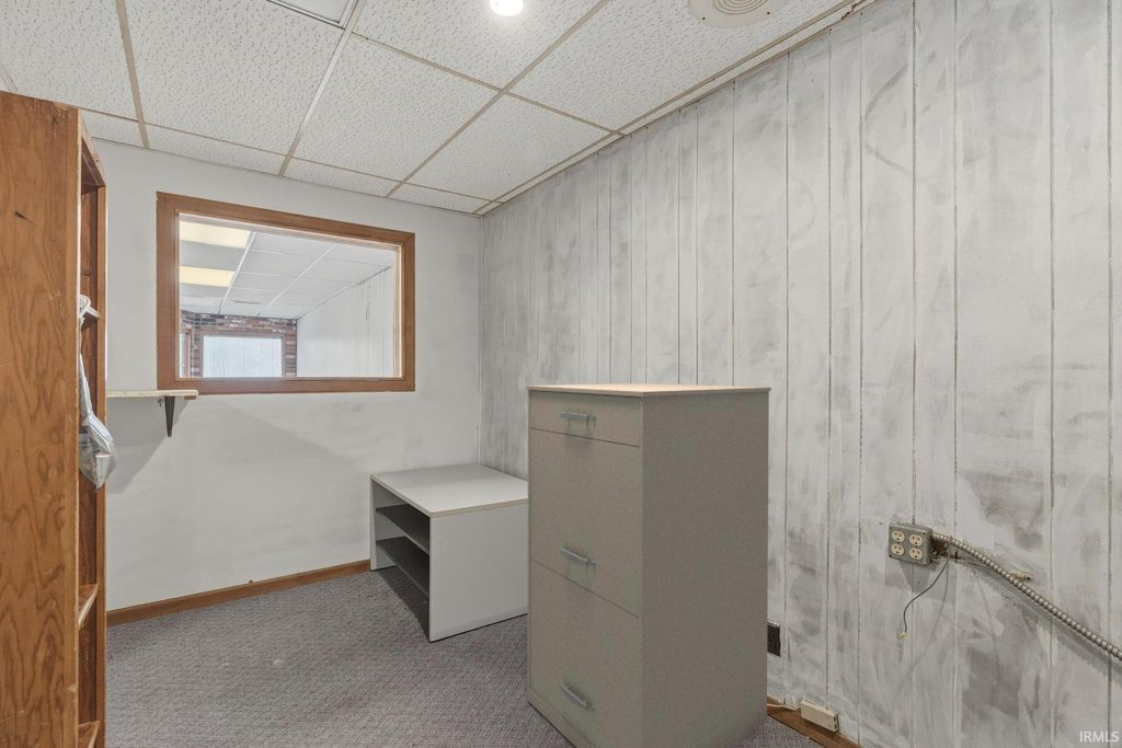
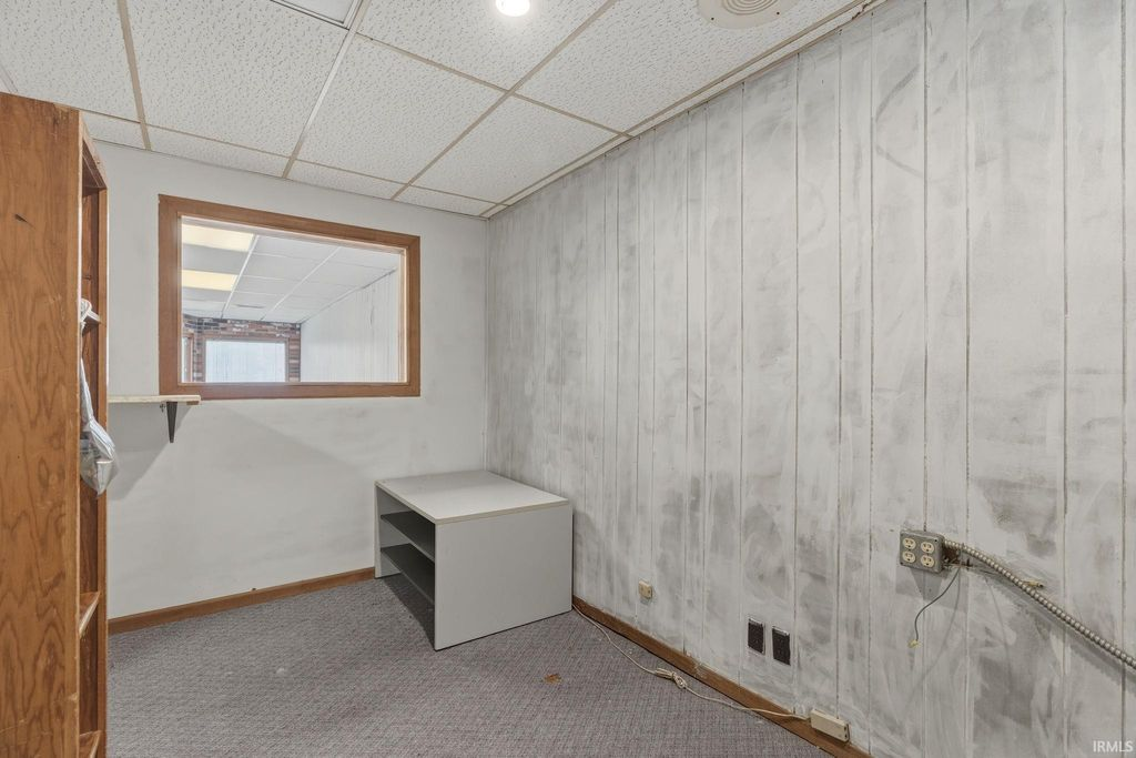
- filing cabinet (642, 549)
